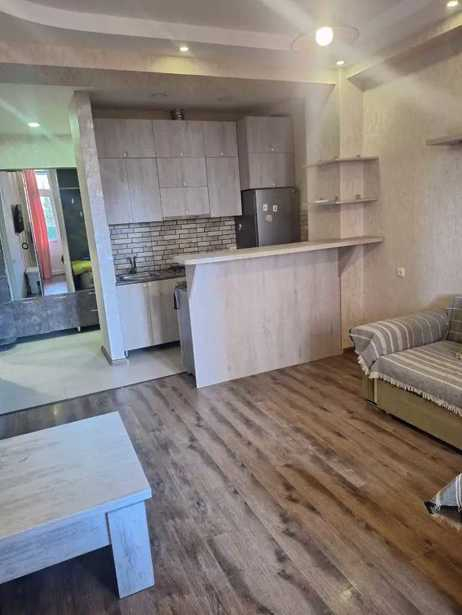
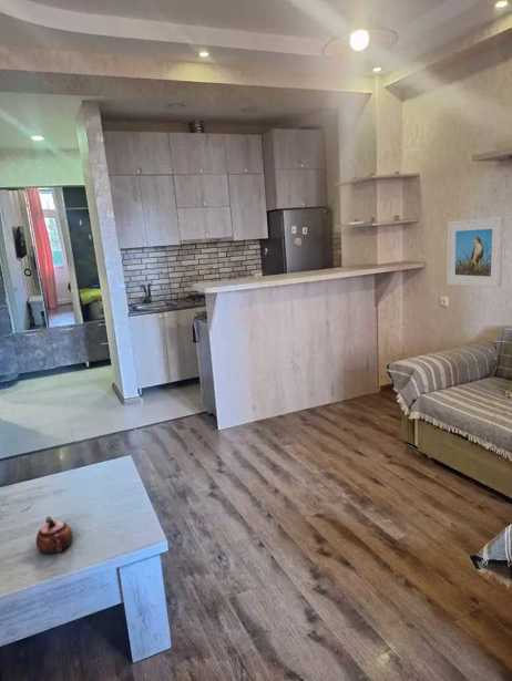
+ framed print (473, 252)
+ teapot (53, 533)
